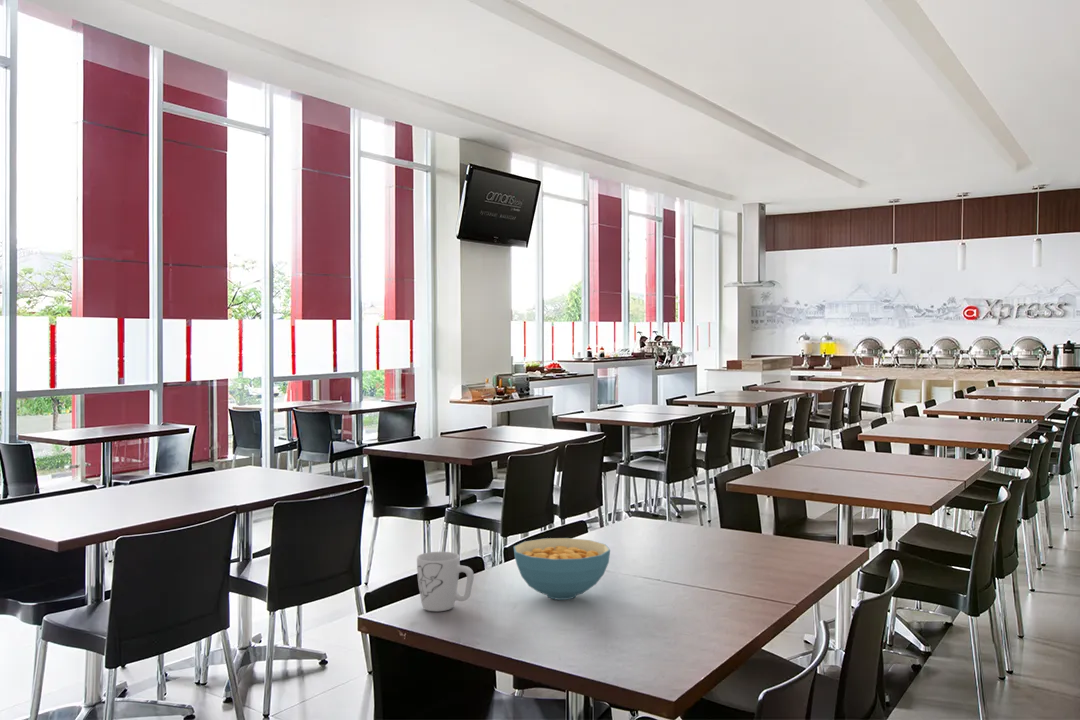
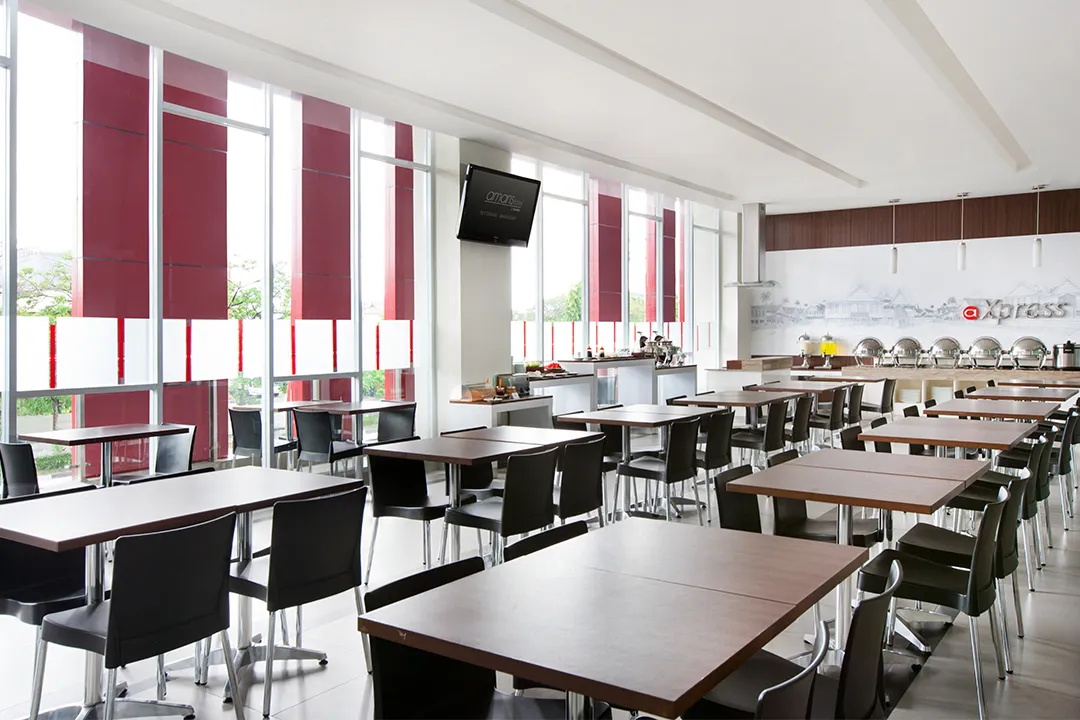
- cereal bowl (561, 571)
- mug (445, 582)
